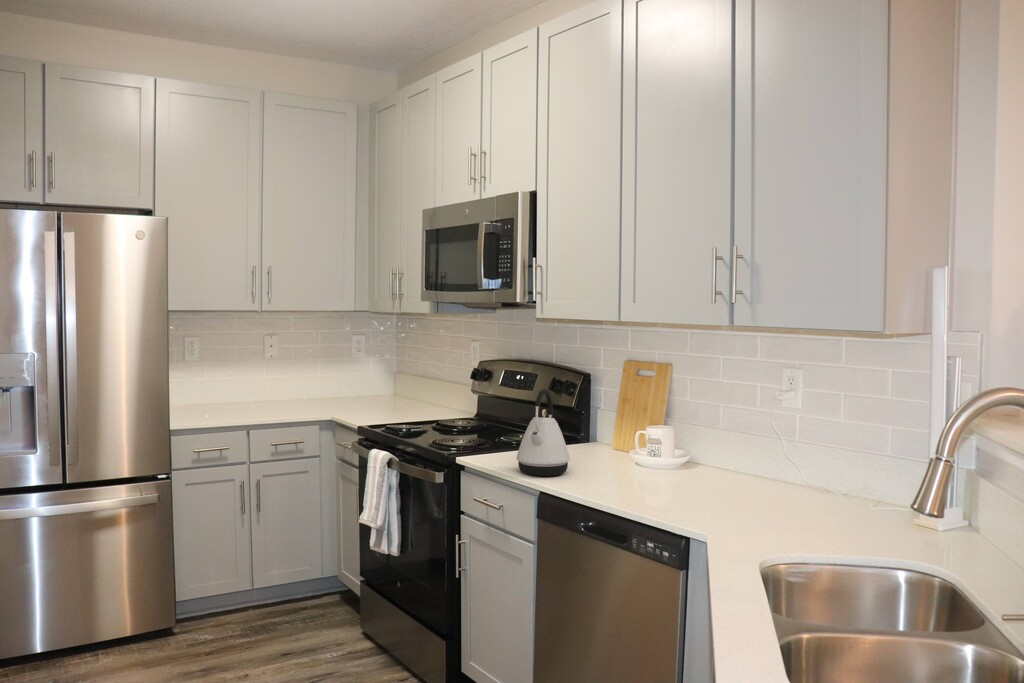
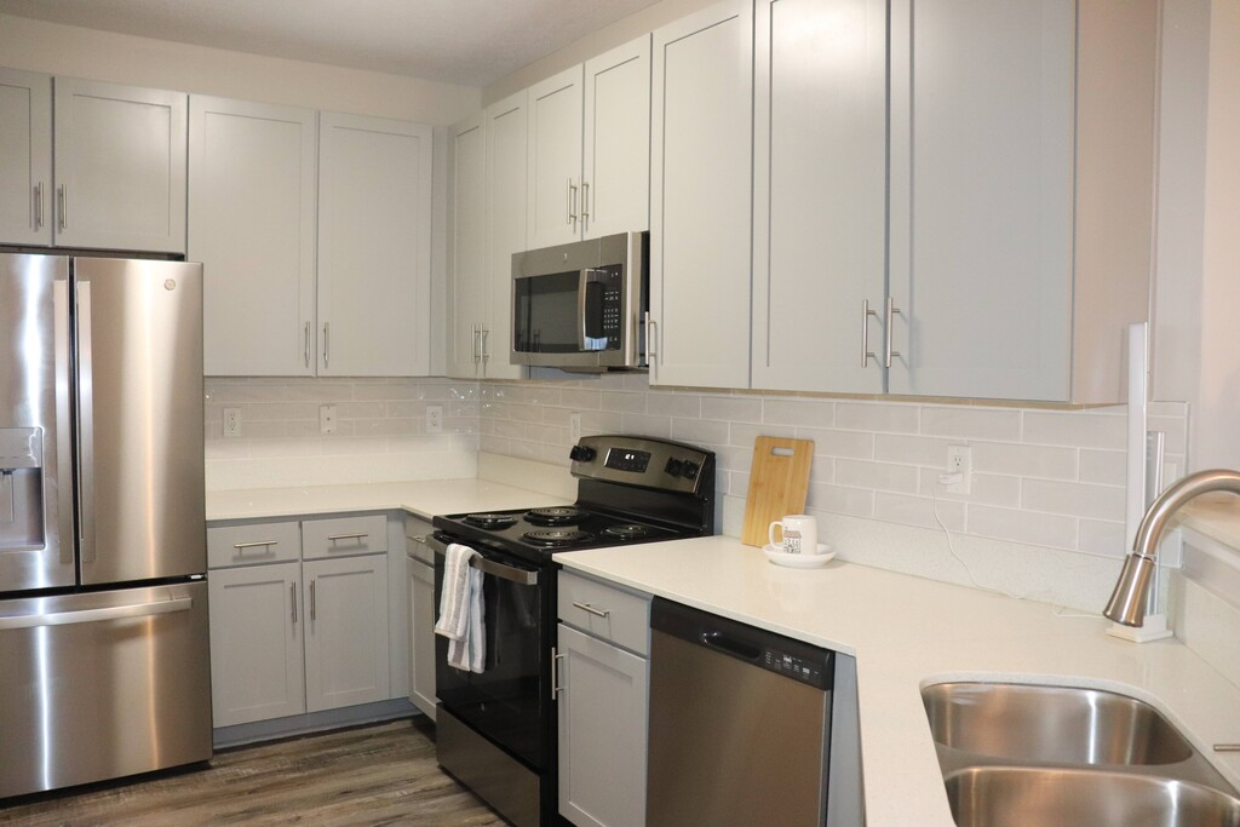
- kettle (543, 431)
